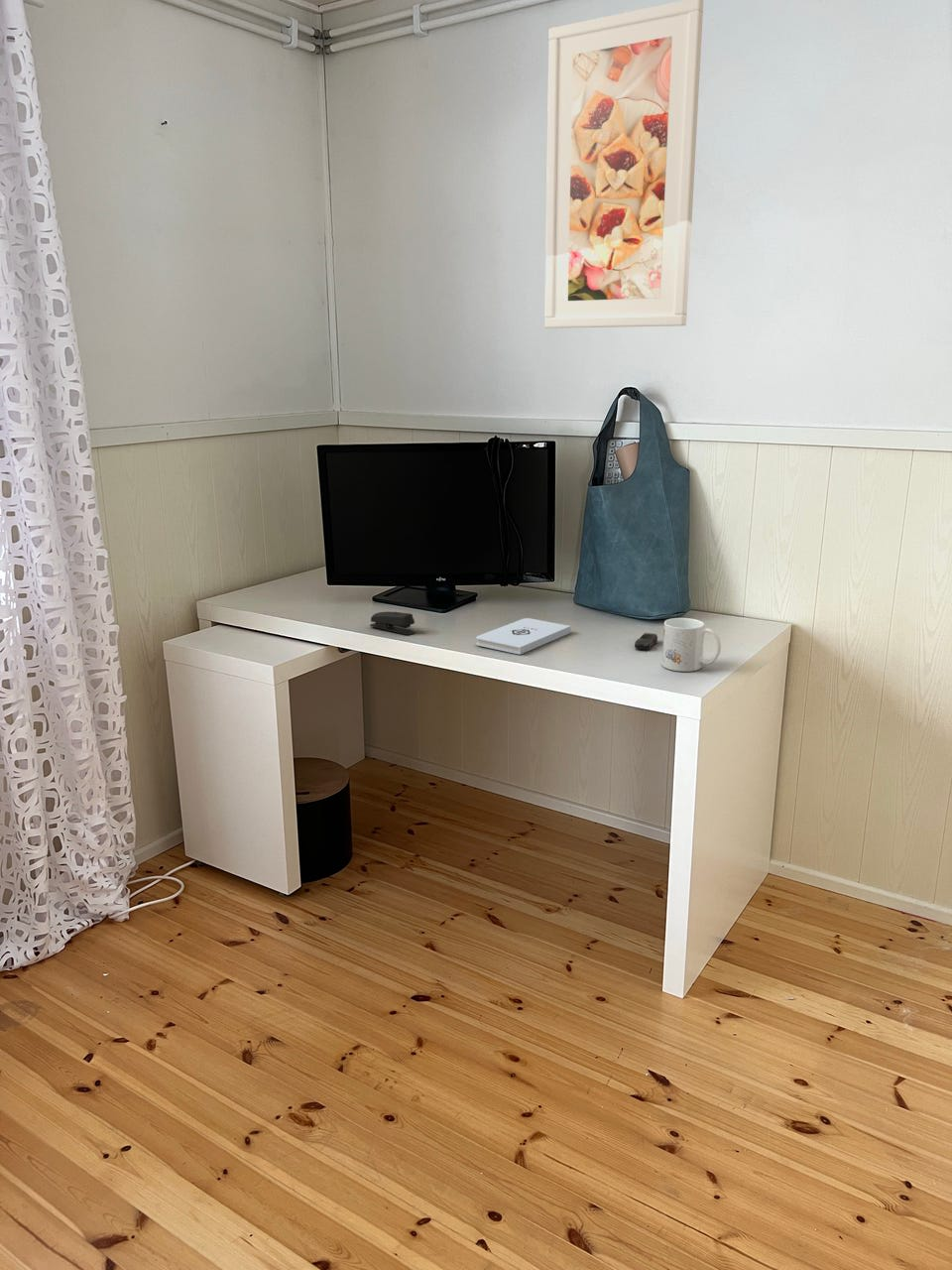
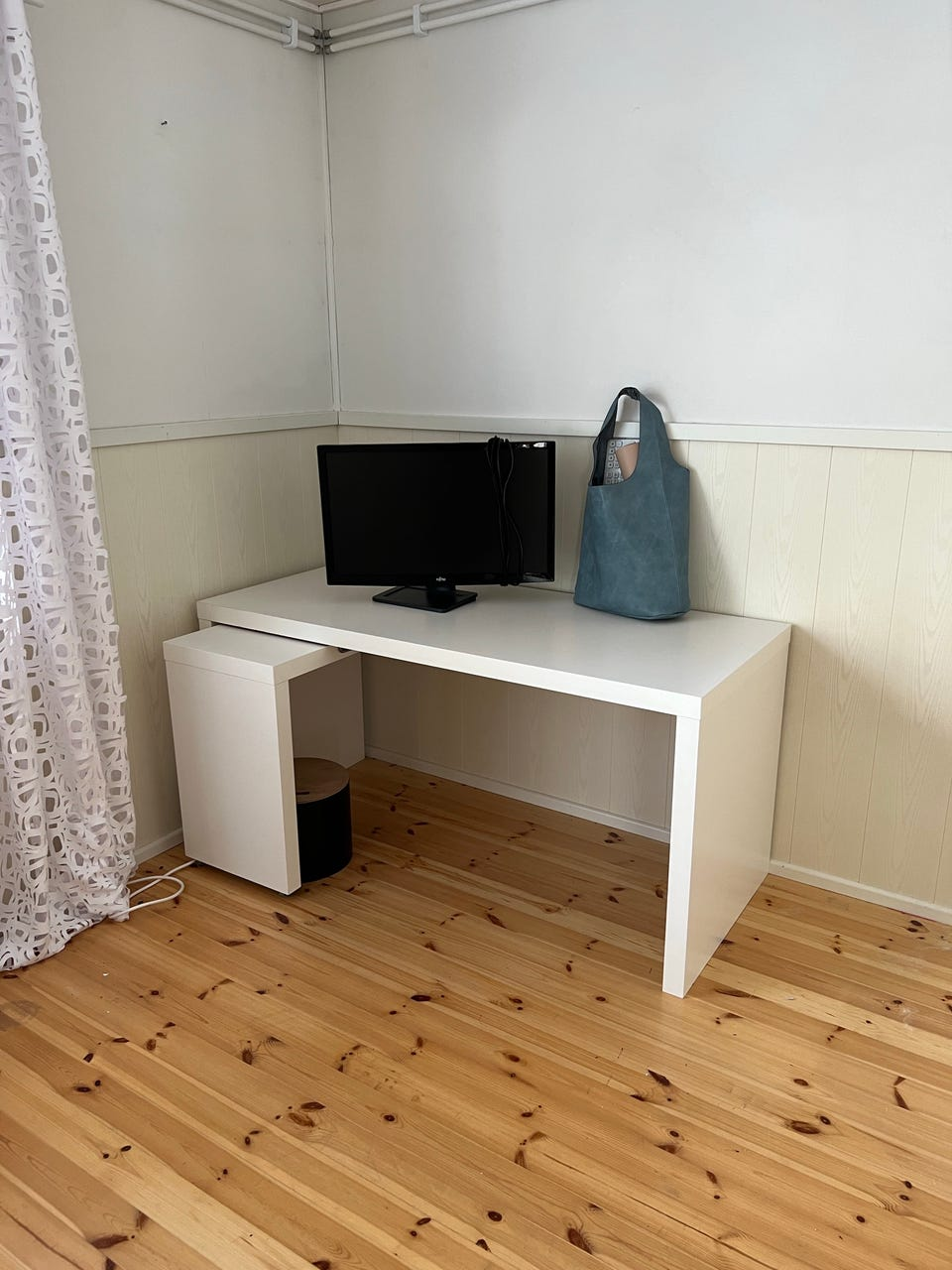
- stapler (392, 619)
- mug (691, 645)
- computer mouse (649, 635)
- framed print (617, 177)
- notepad (523, 635)
